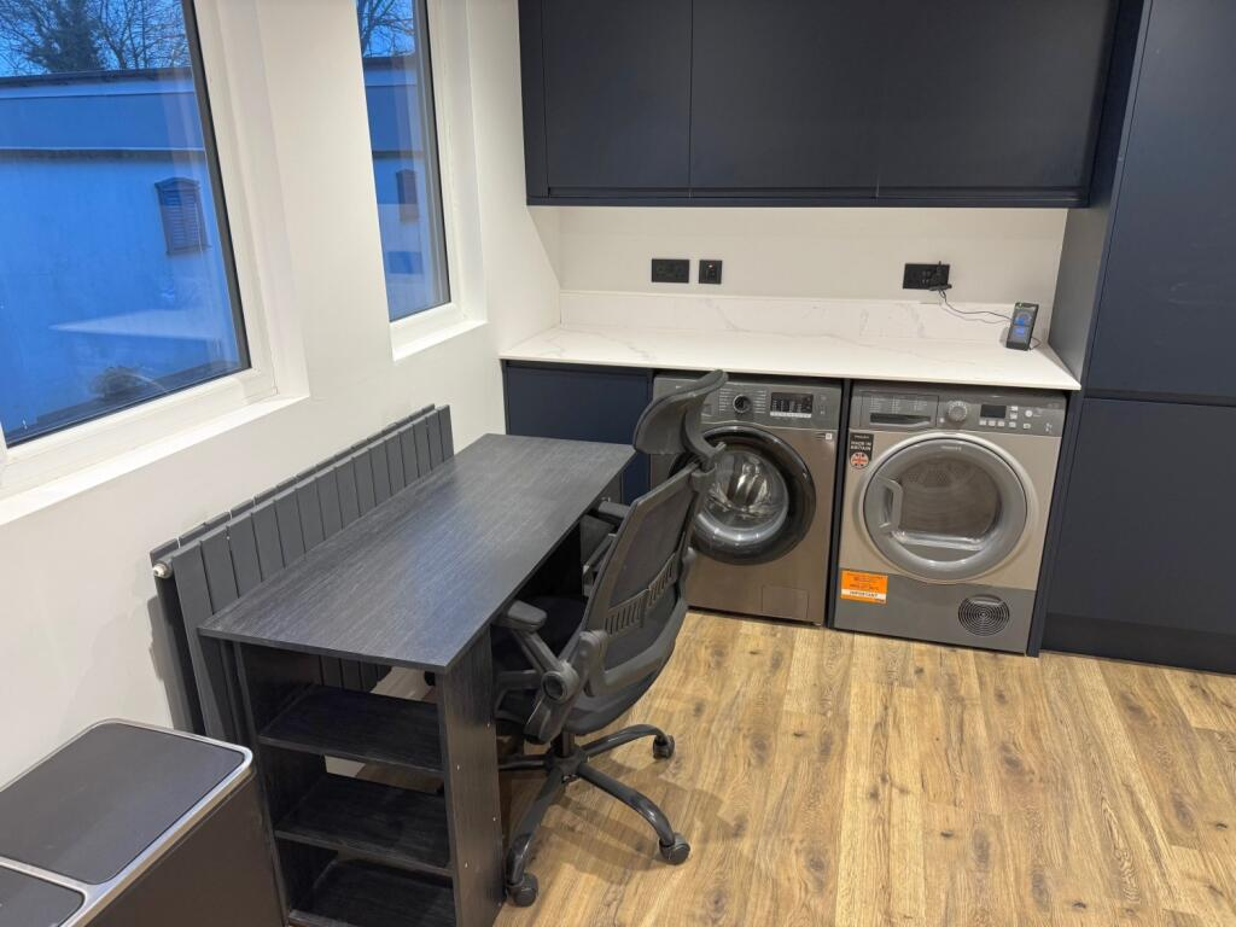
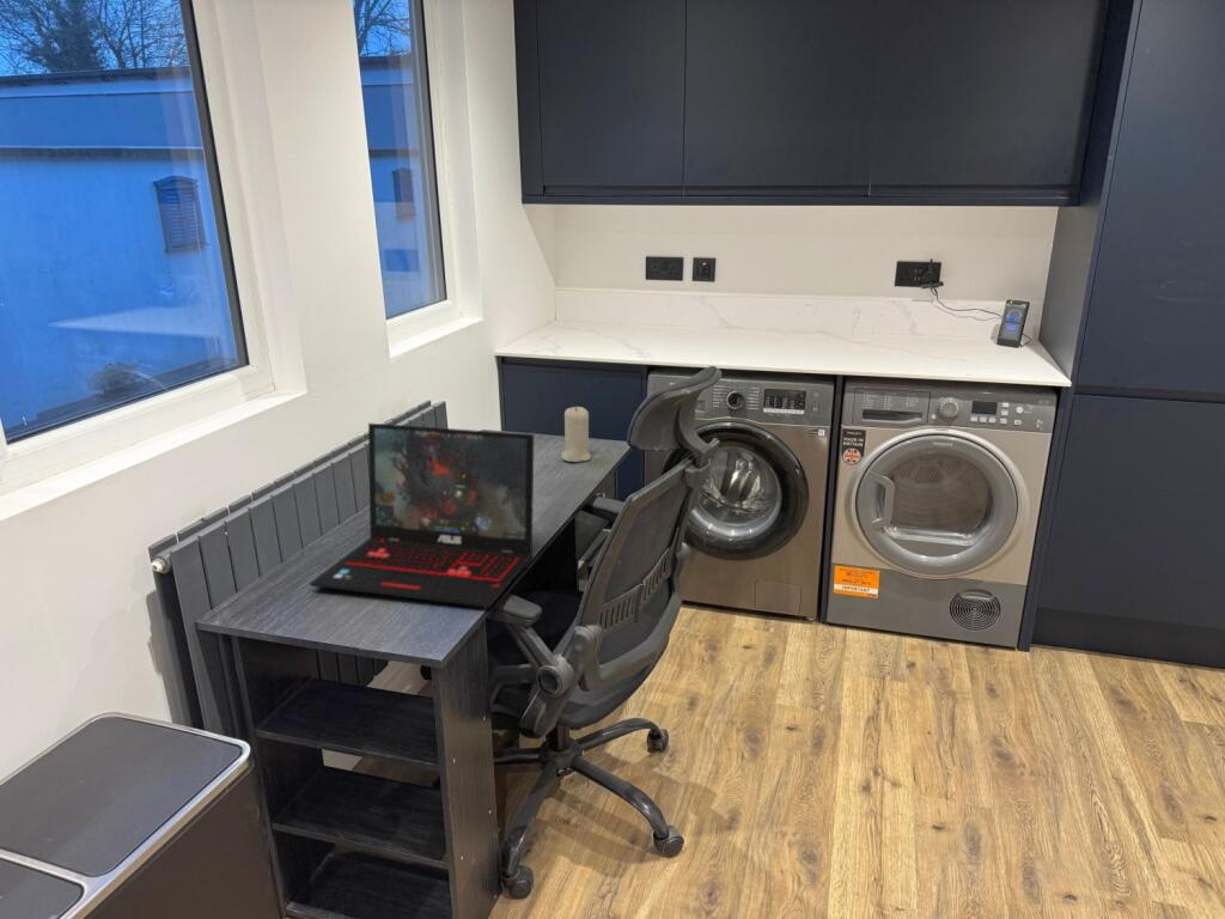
+ candle (574, 432)
+ laptop (425, 510)
